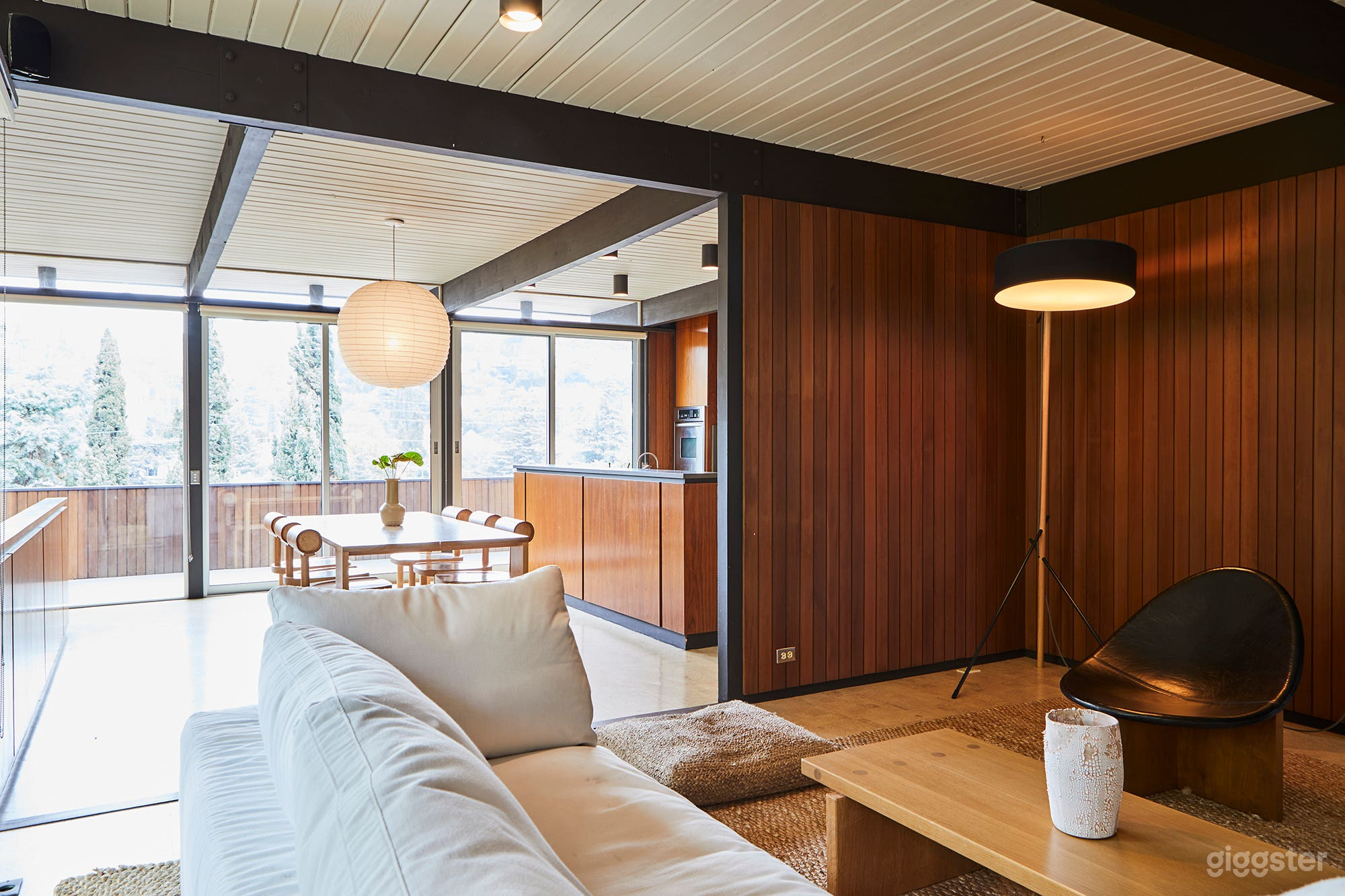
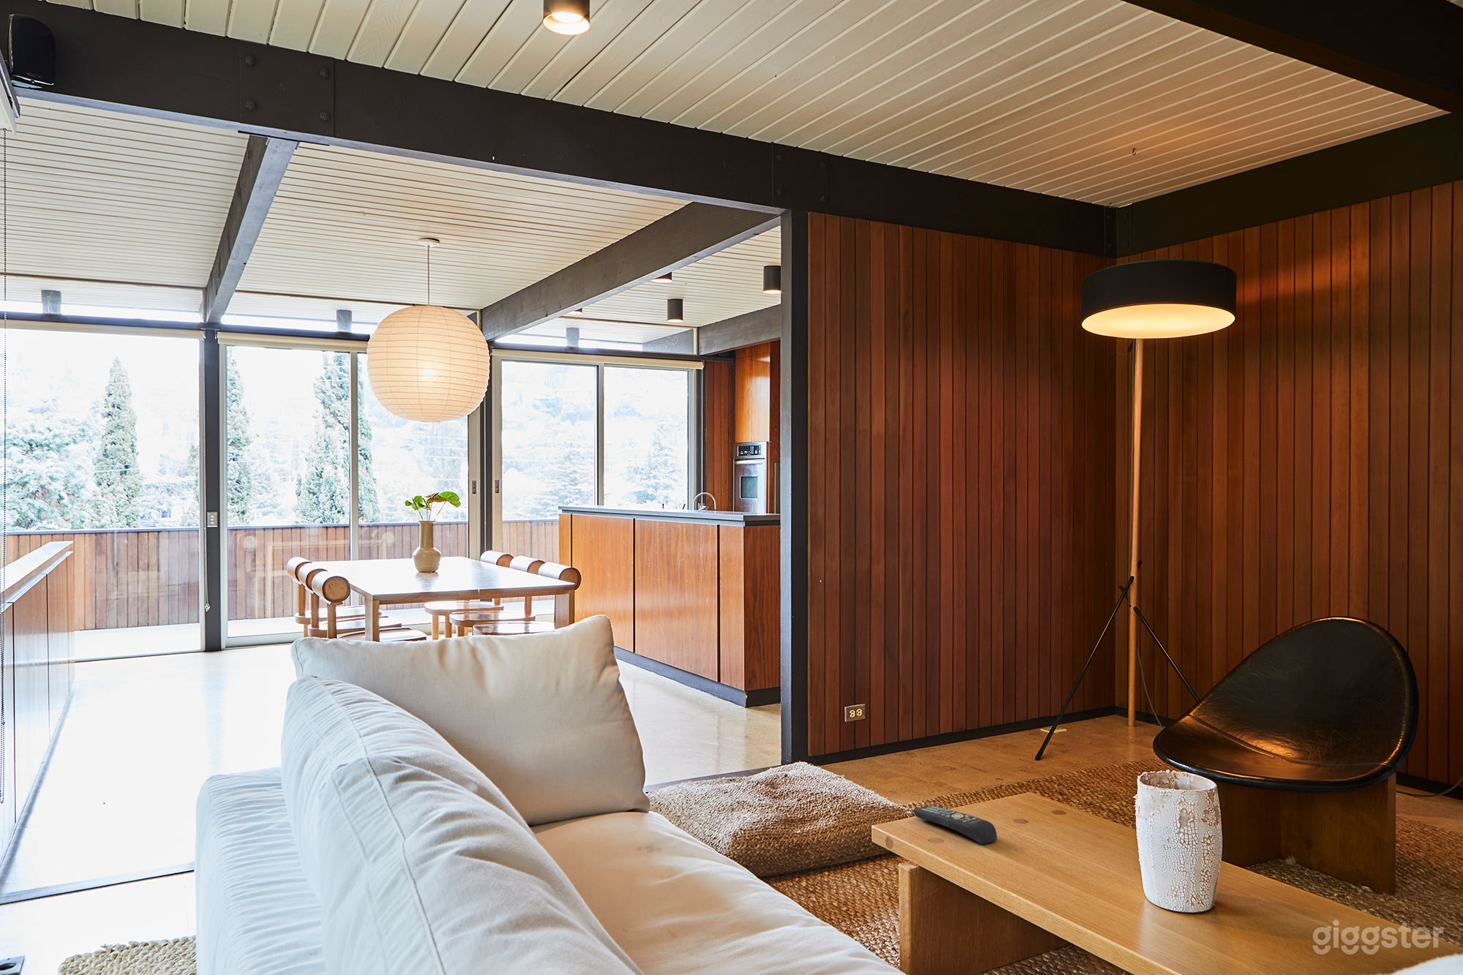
+ remote control (954, 820)
